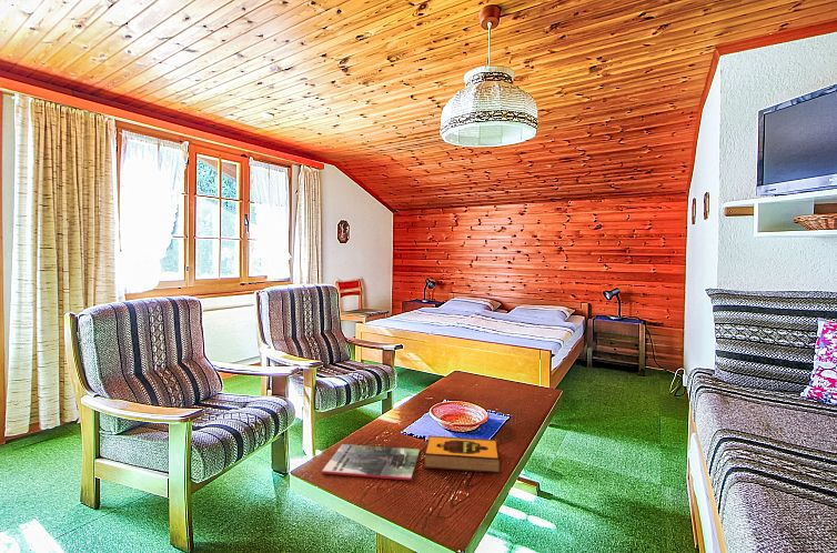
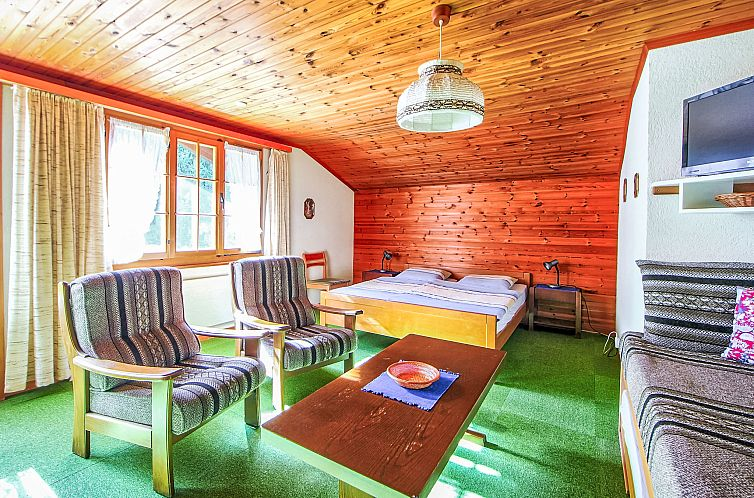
- magazine (373, 460)
- hardback book (462, 452)
